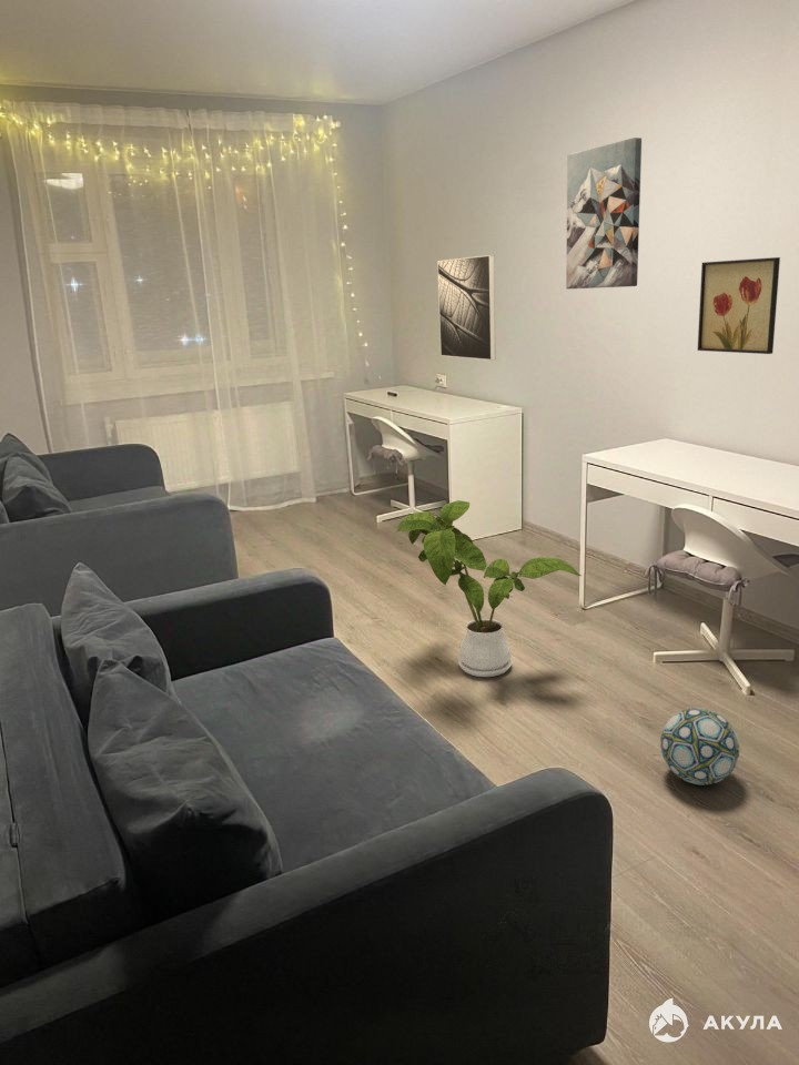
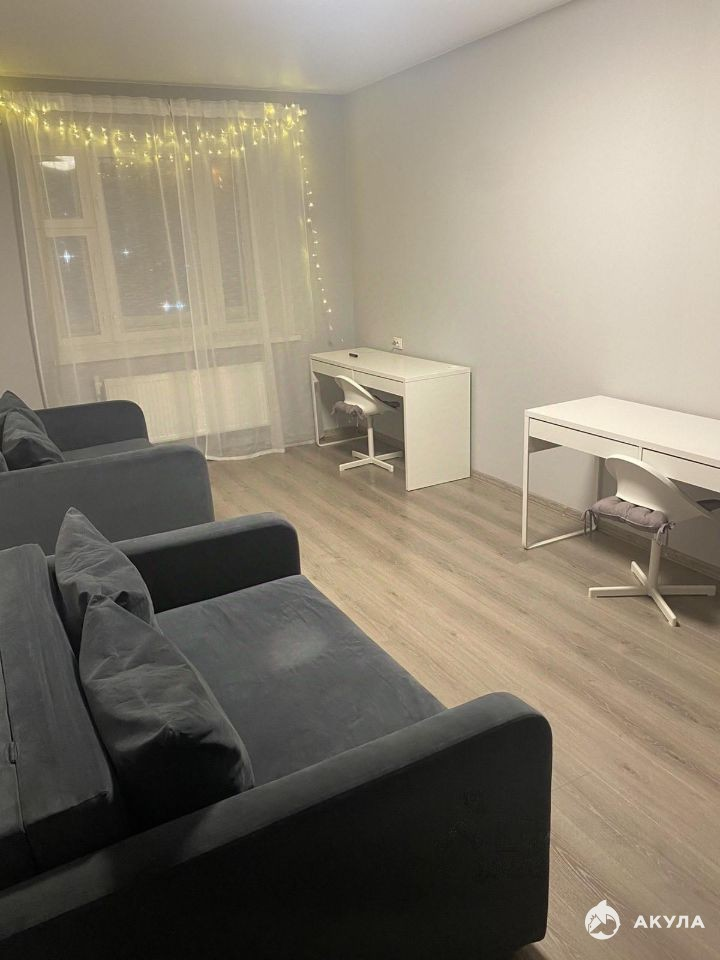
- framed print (465, 308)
- ball (699, 746)
- wall art (601, 219)
- house plant (472, 592)
- wall art (737, 306)
